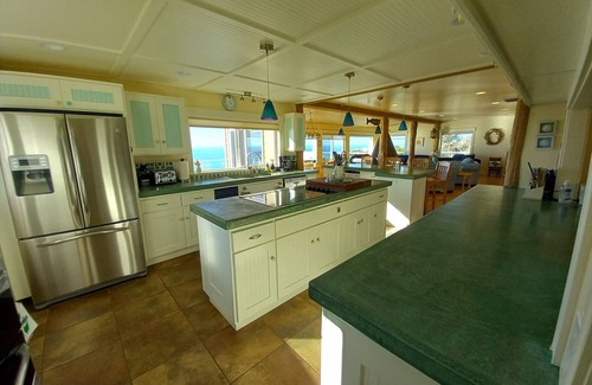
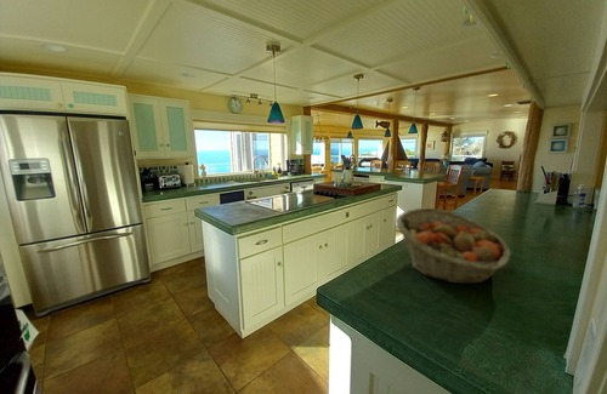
+ fruit basket (449, 240)
